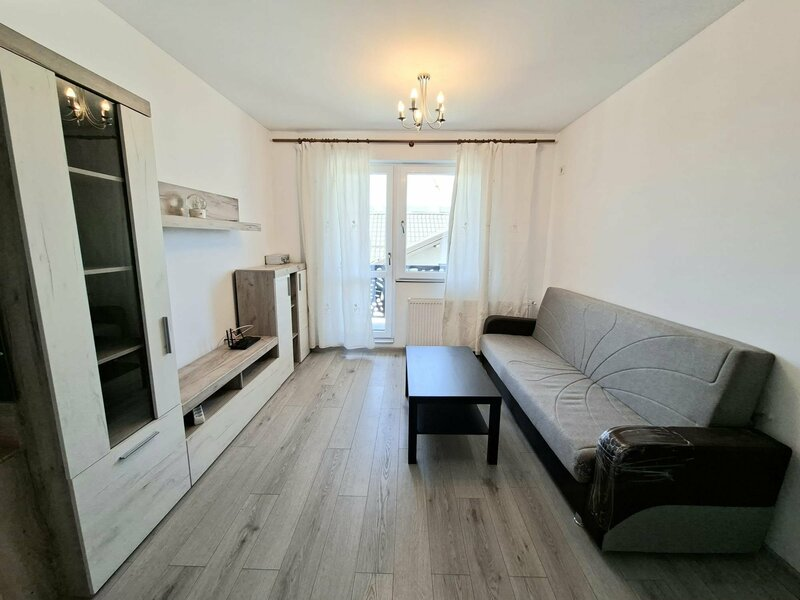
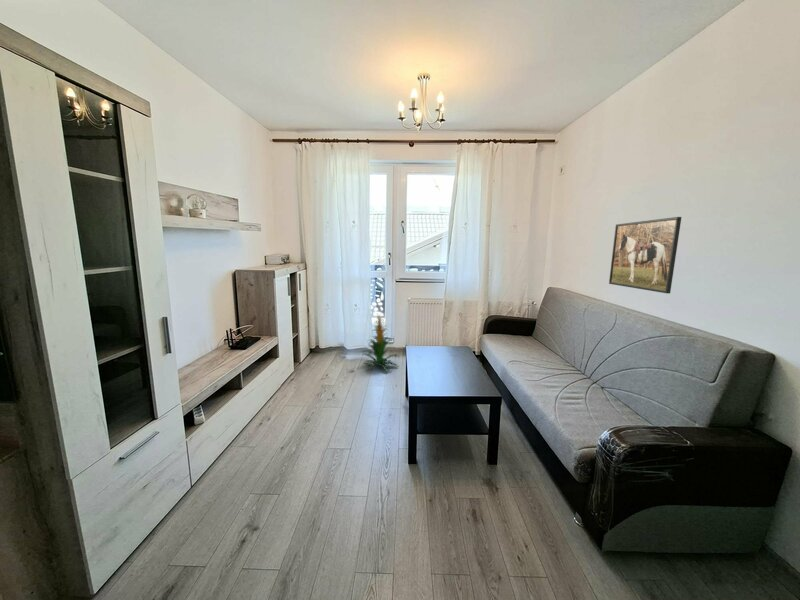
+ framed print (640, 255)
+ indoor plant (379, 339)
